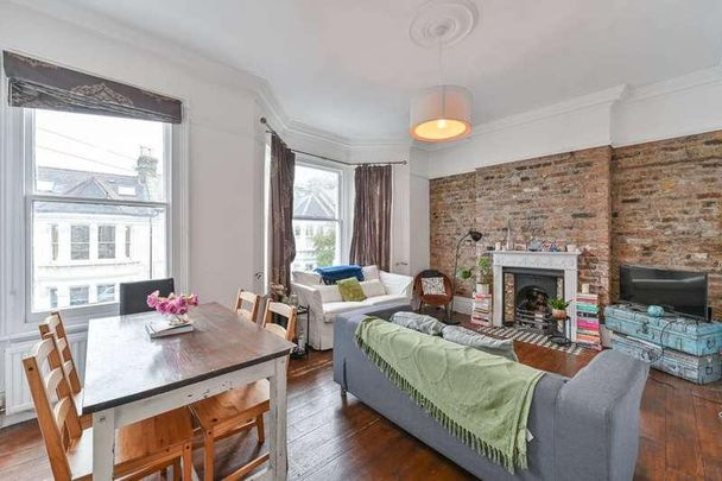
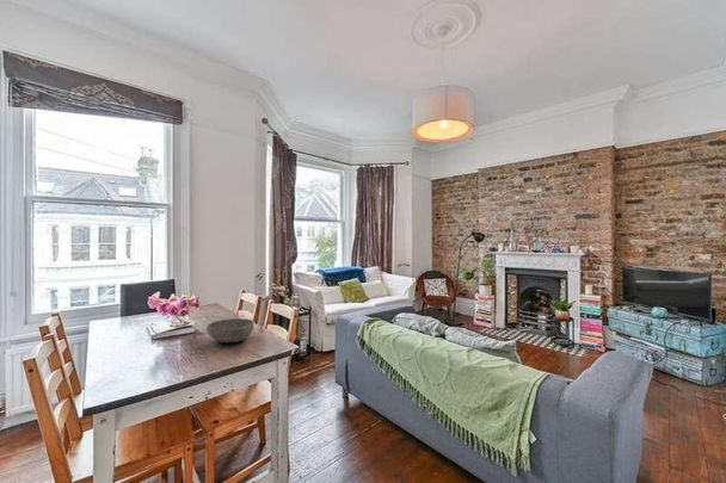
+ bowl (230, 332)
